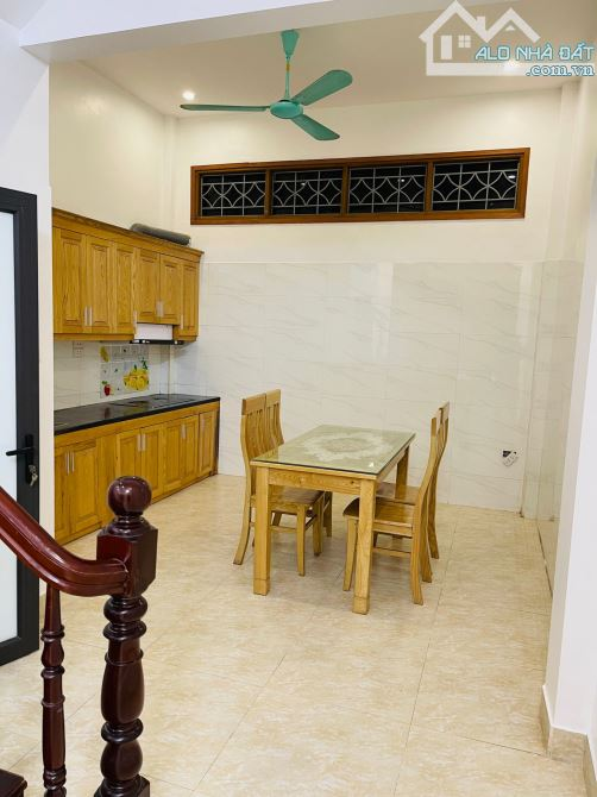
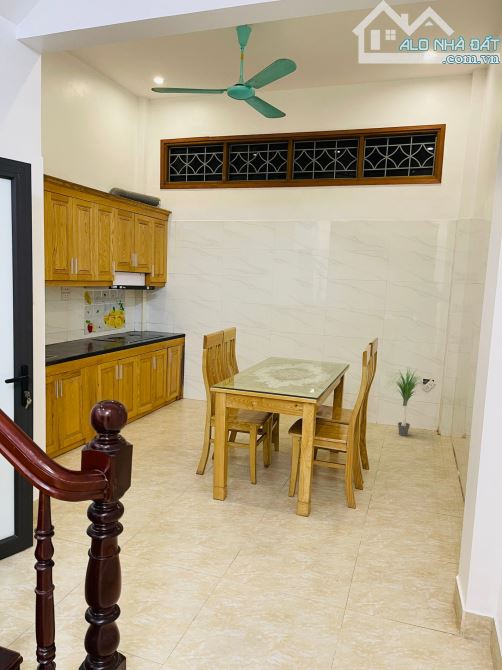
+ potted plant (405, 399)
